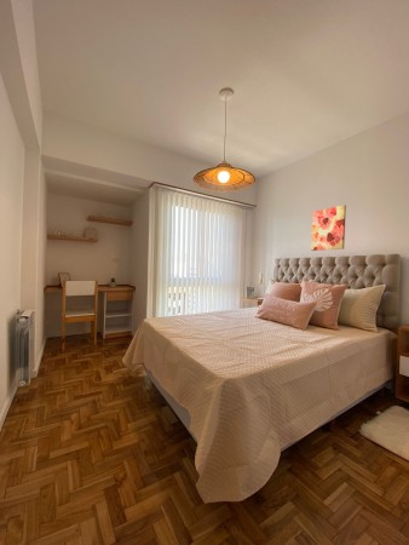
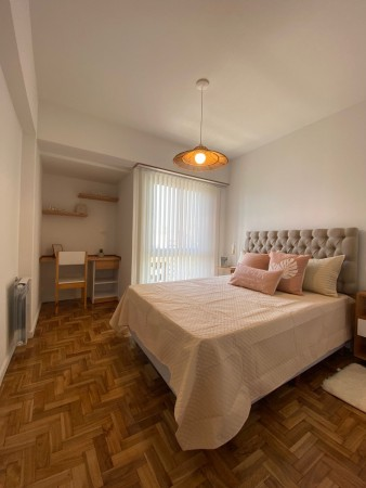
- wall art (327, 229)
